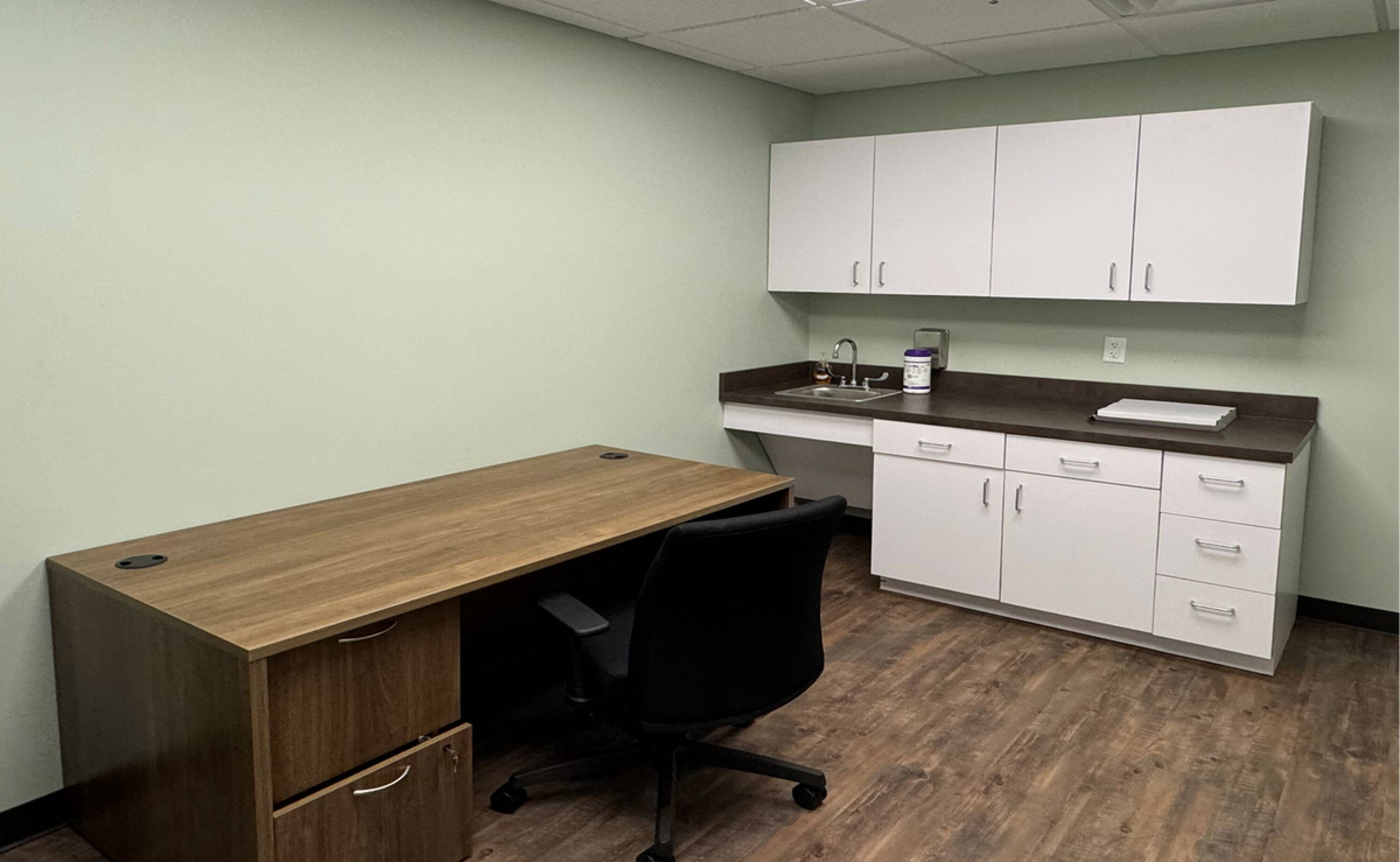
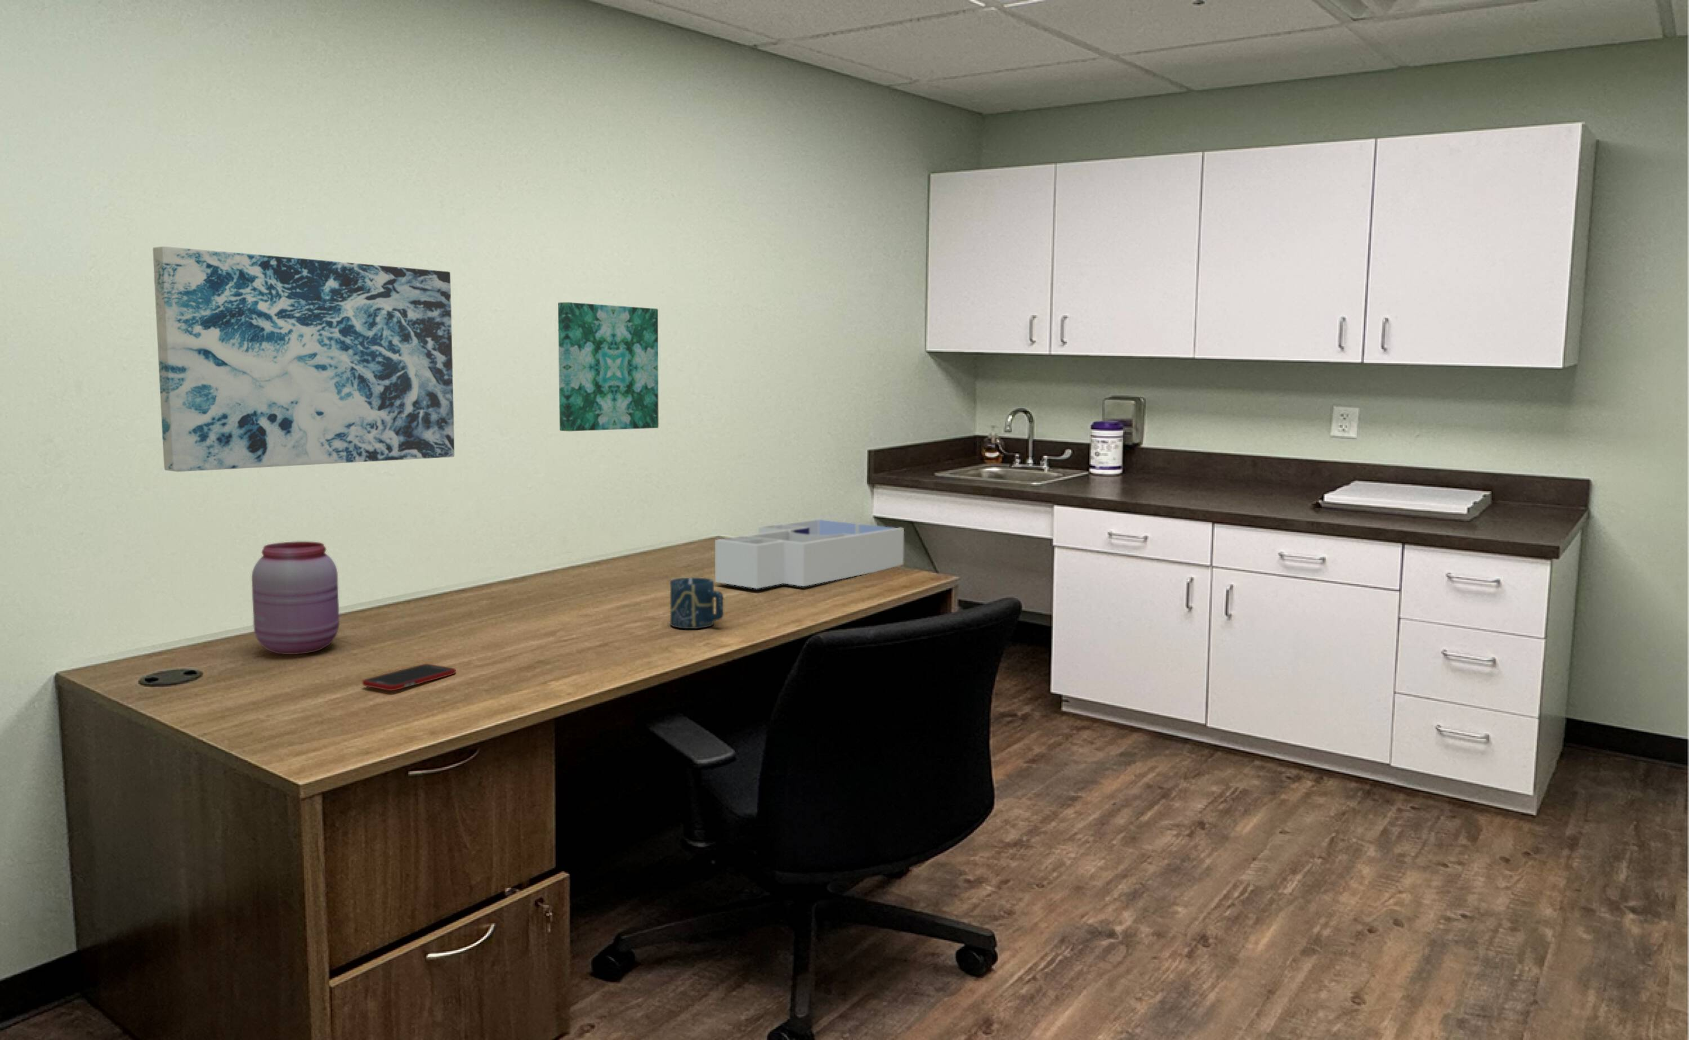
+ cup (697, 603)
+ desk organizer (800, 553)
+ cell phone (410, 677)
+ wall art (318, 362)
+ wall art (609, 368)
+ jar (296, 597)
